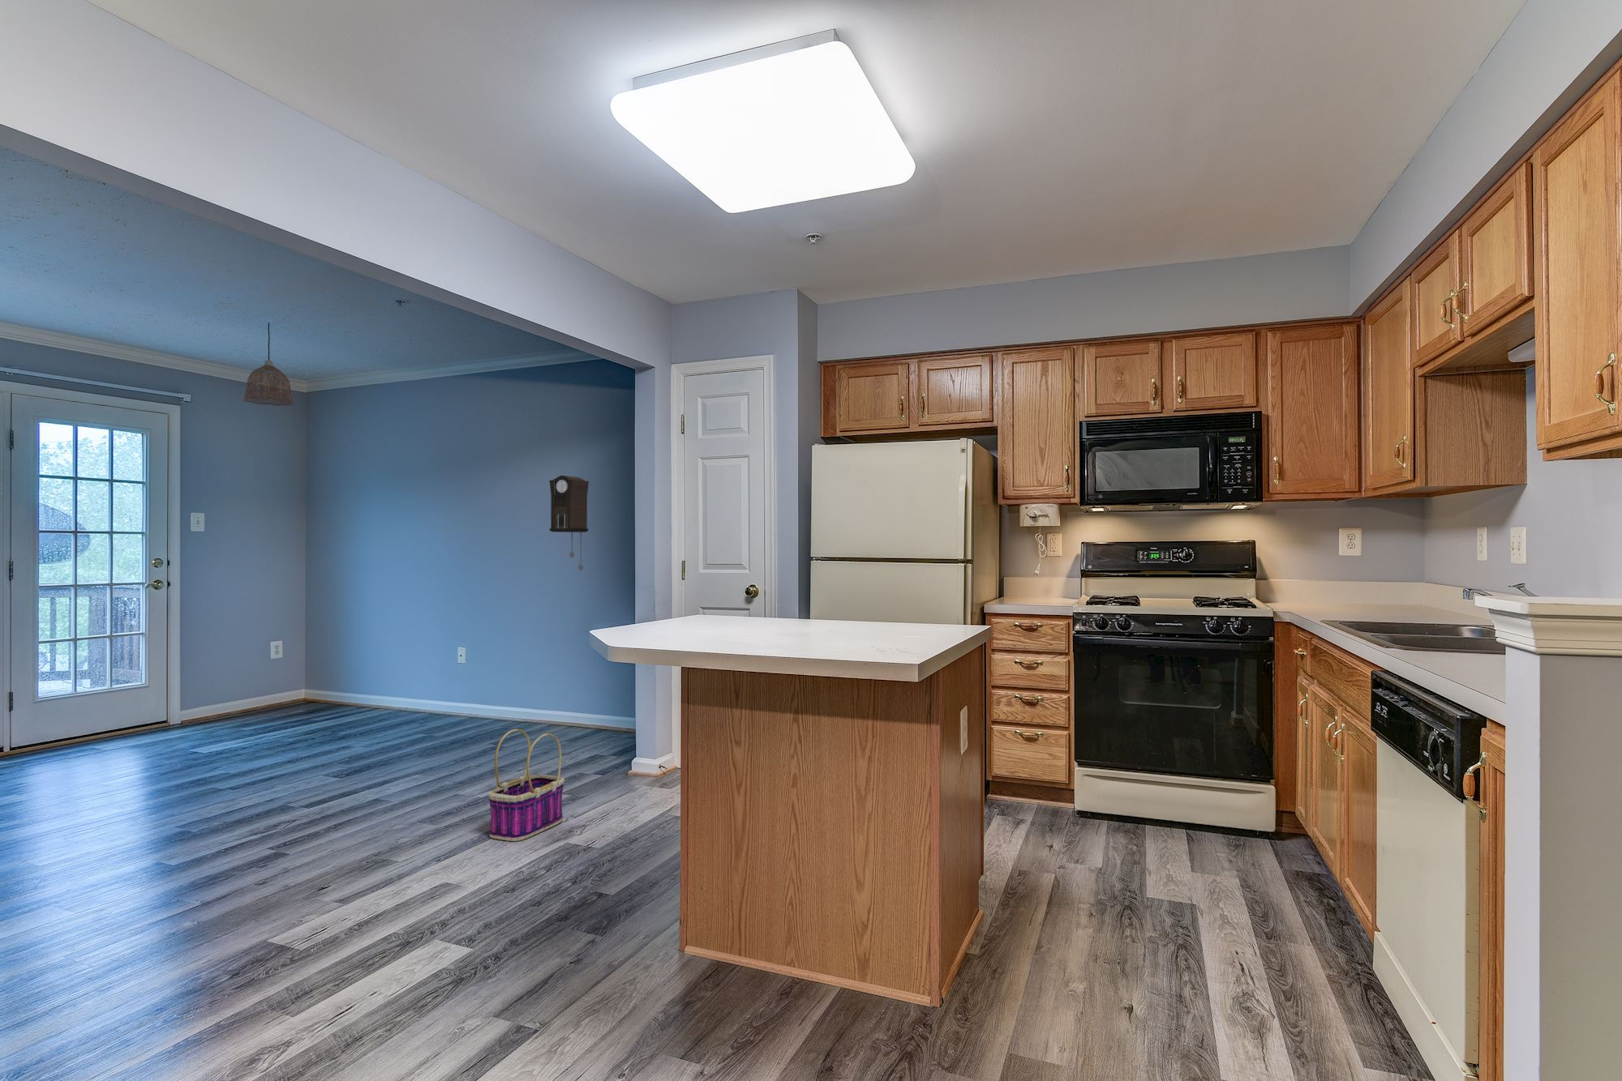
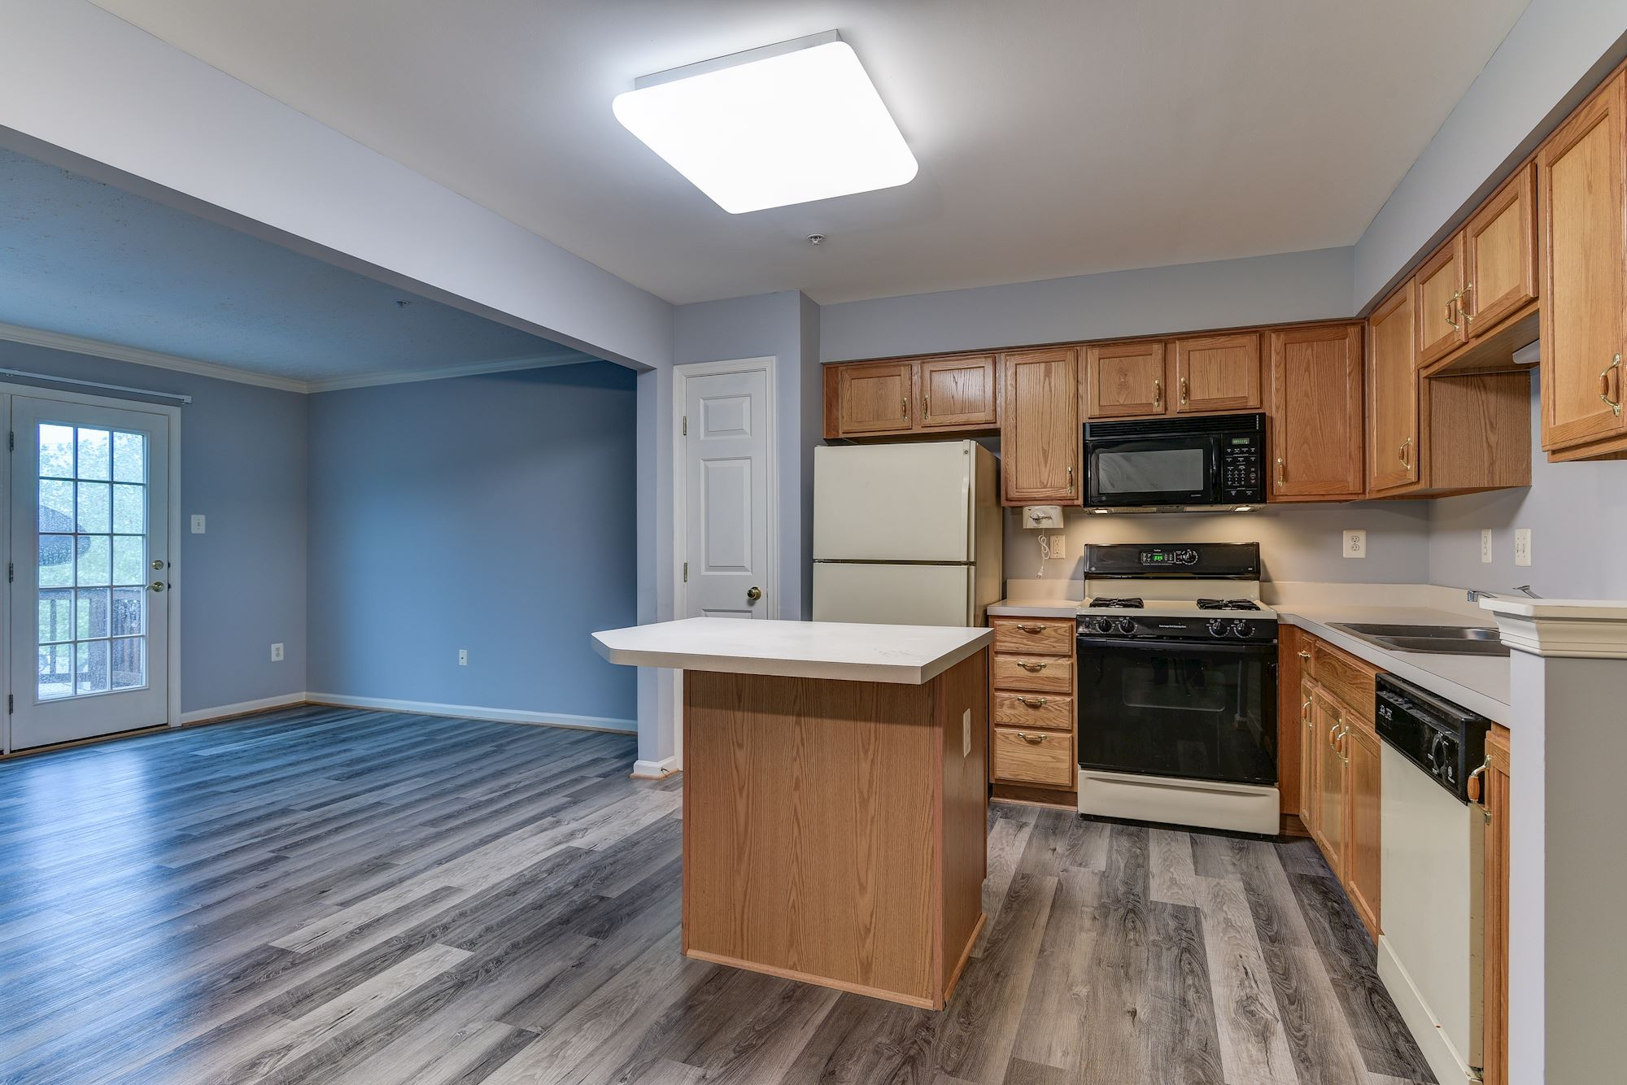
- pendulum clock (568, 522)
- basket (527, 779)
- pendant lamp (268, 362)
